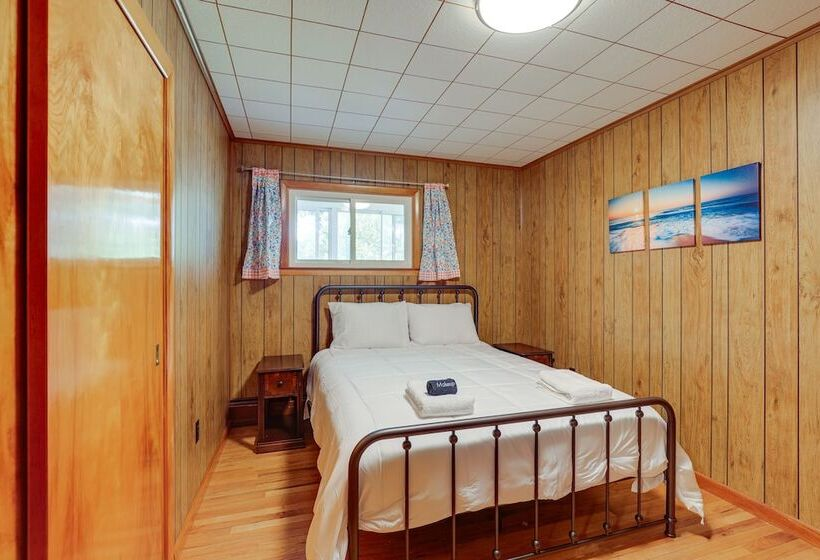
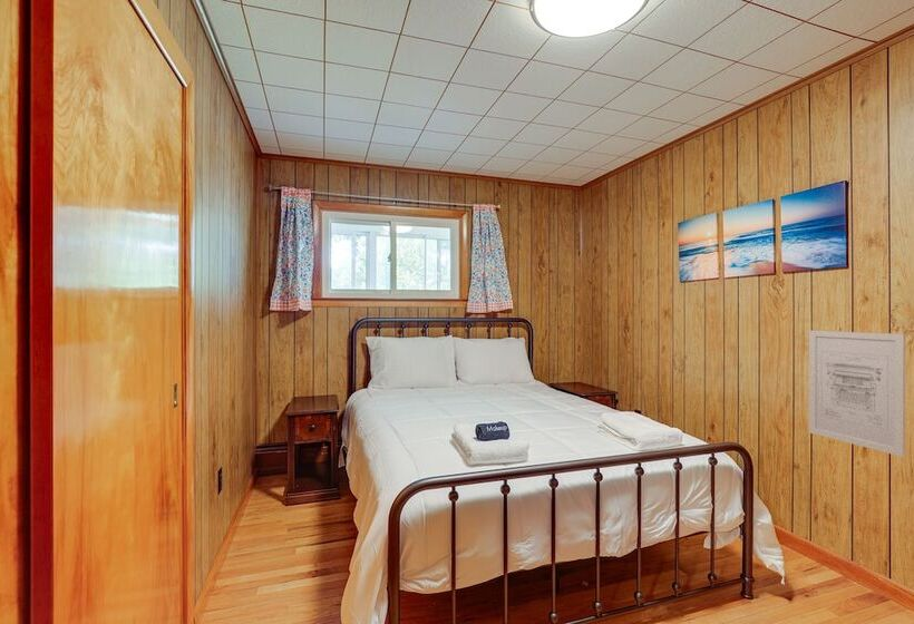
+ wall art (853, 388)
